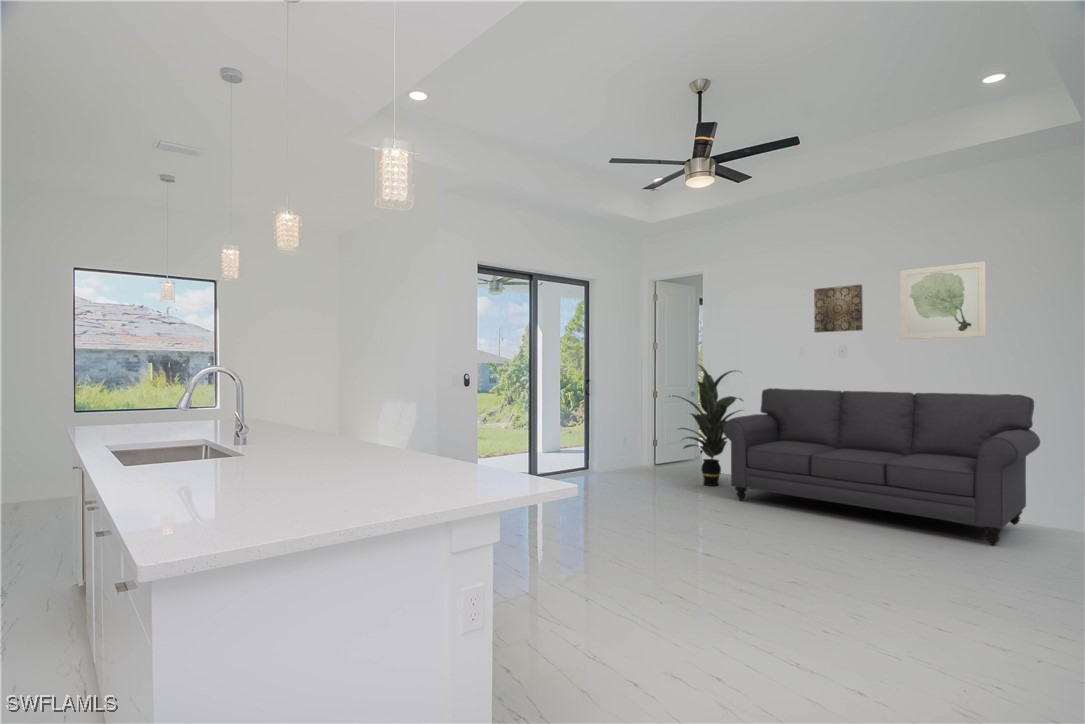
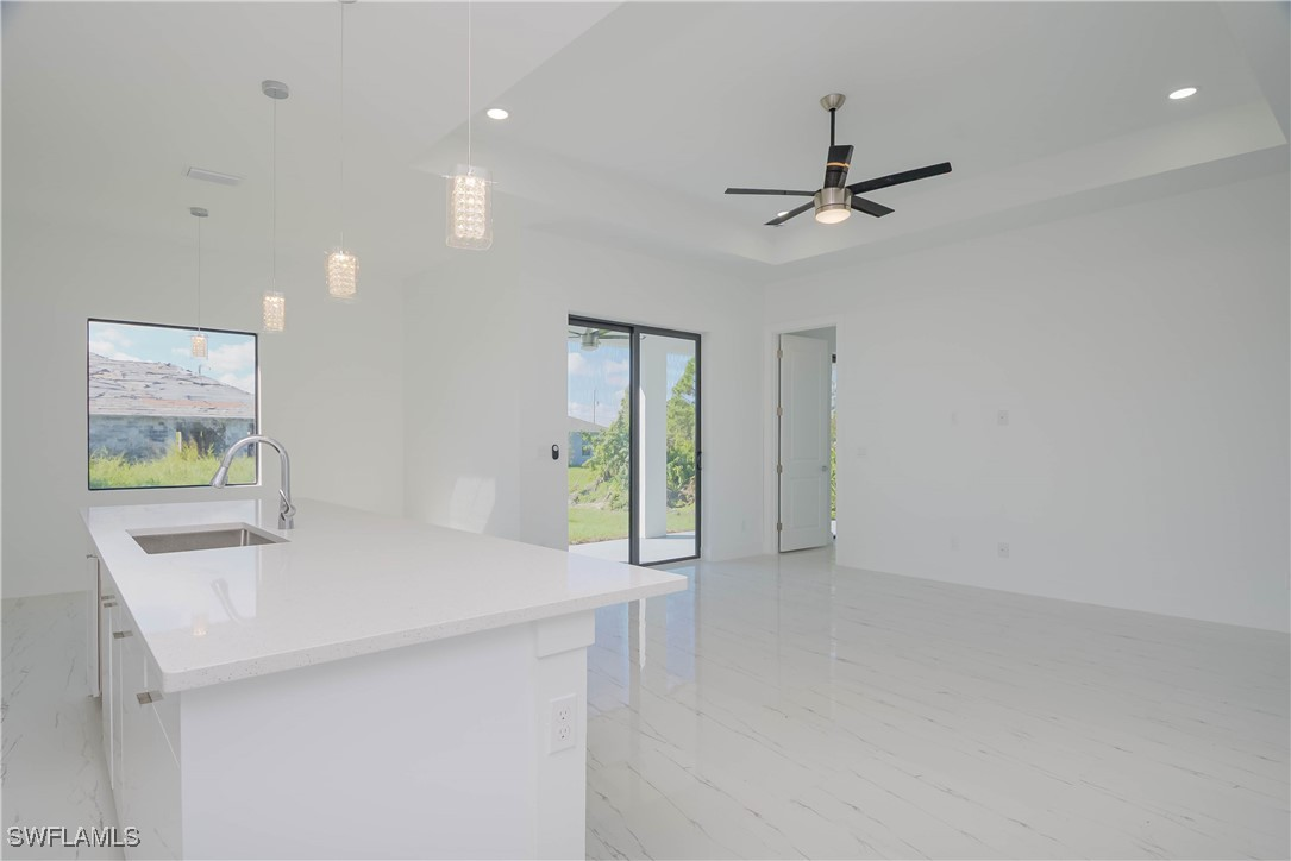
- wall art (837, 309)
- sofa (865, 451)
- indoor plant (708, 423)
- wall art (941, 302)
